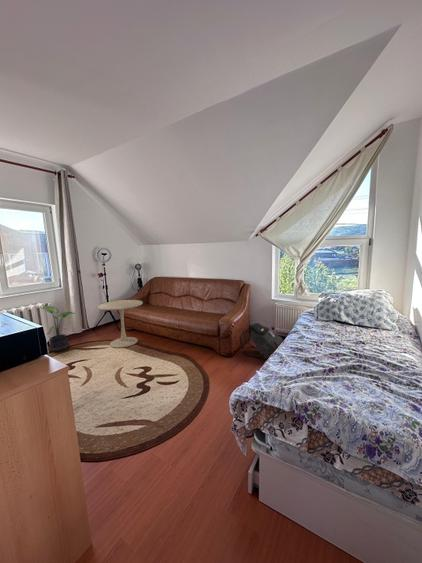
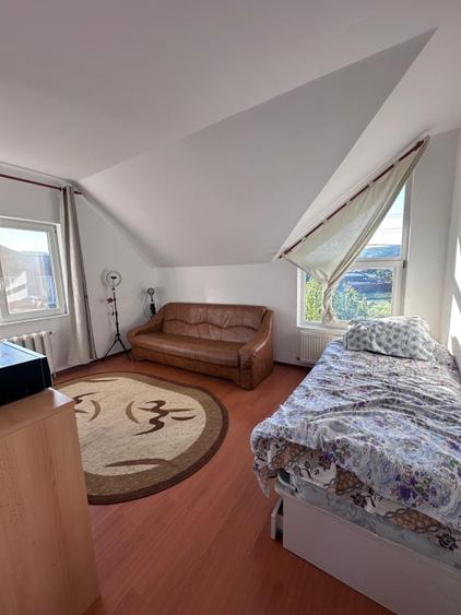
- side table (122, 323)
- potted plant (59, 326)
- backpack (261, 339)
